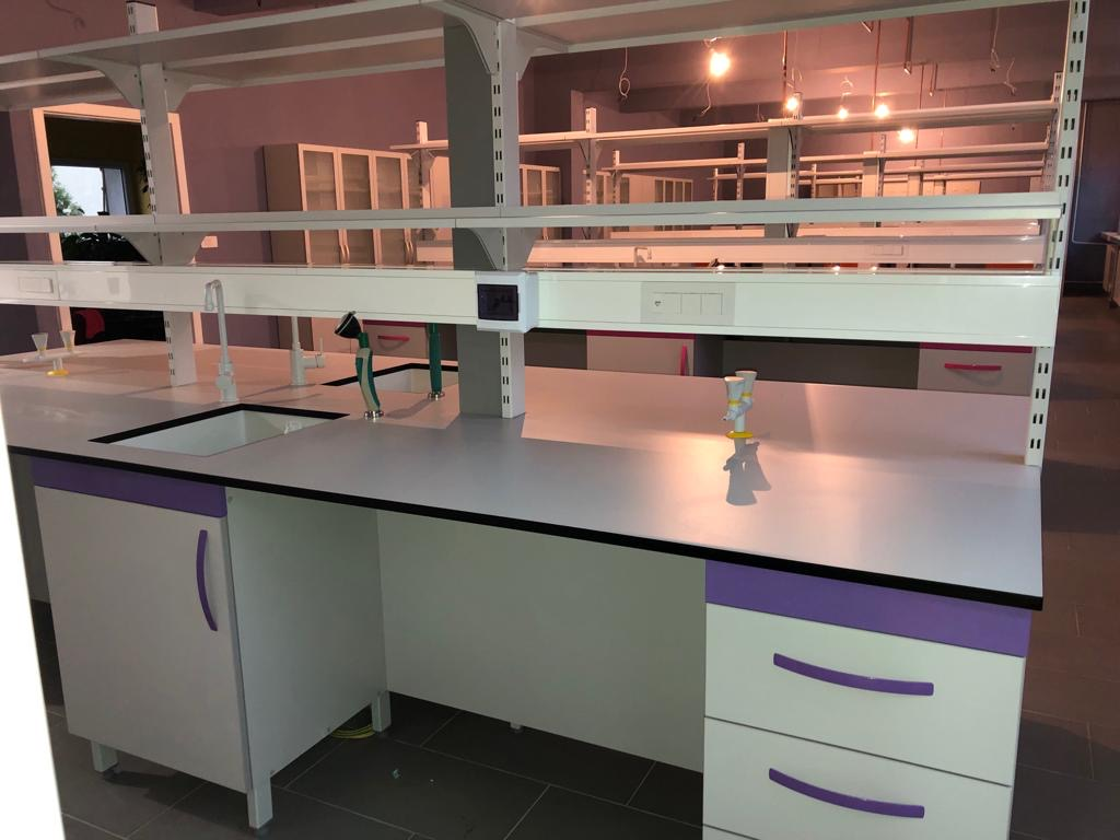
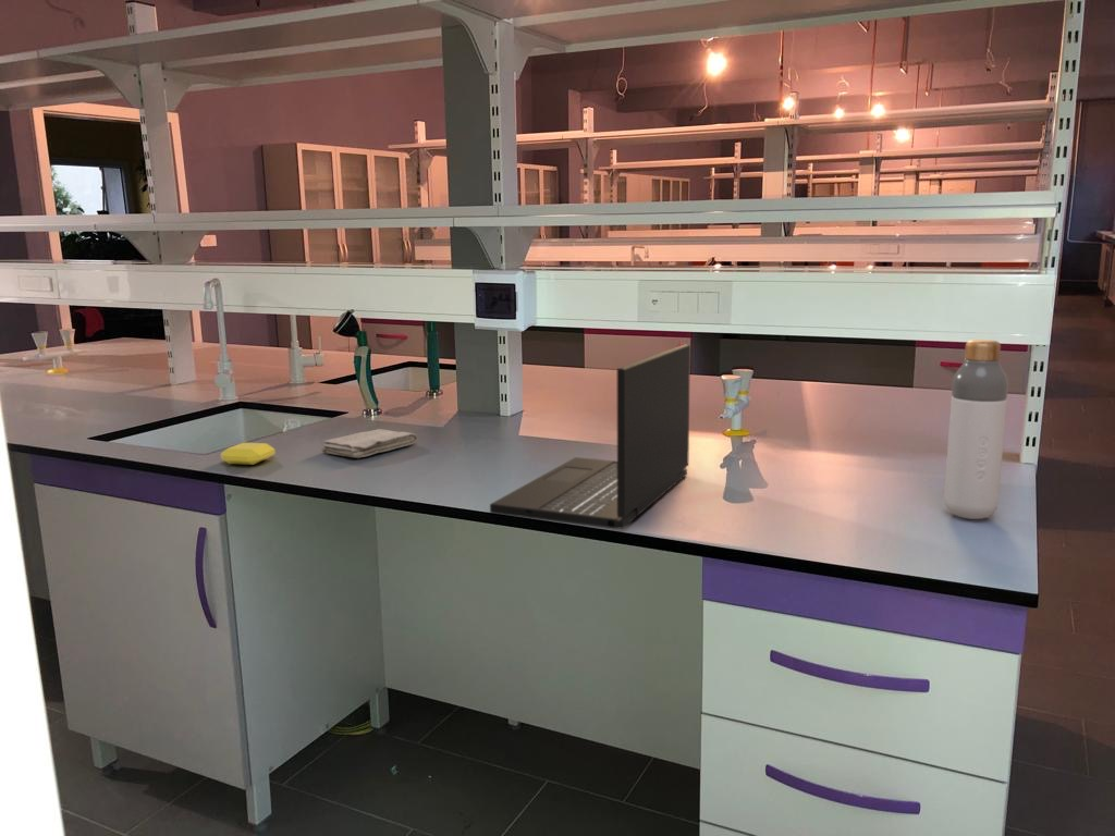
+ bottle (976, 429)
+ soap bar (247, 453)
+ laptop (617, 423)
+ washcloth (369, 441)
